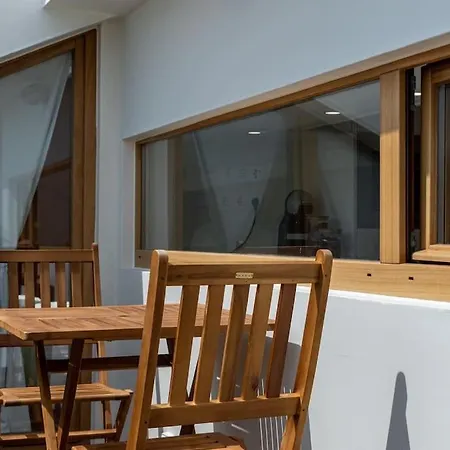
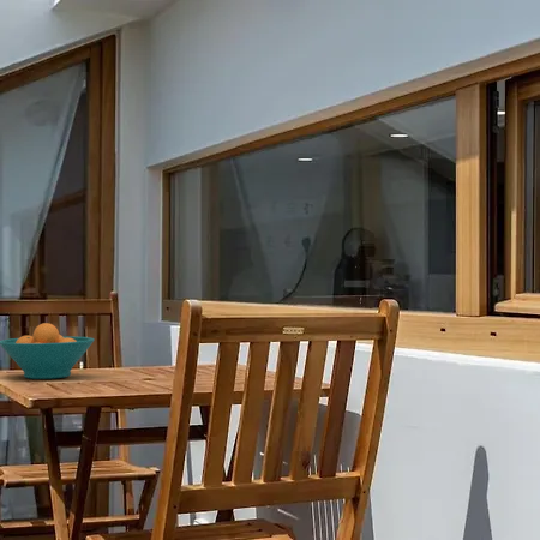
+ fruit bowl (47, 349)
